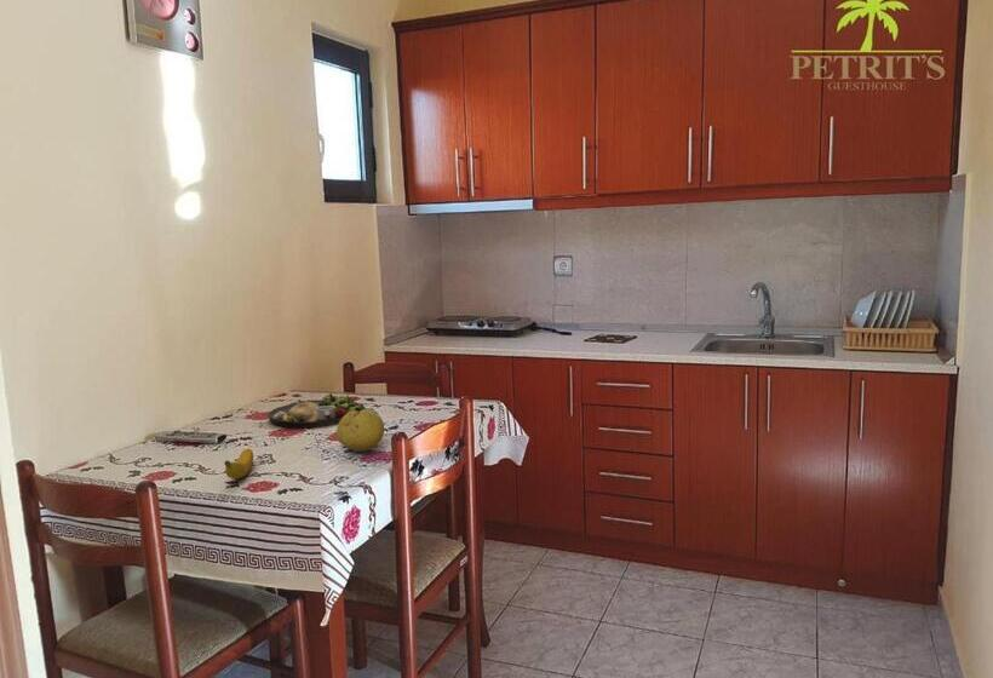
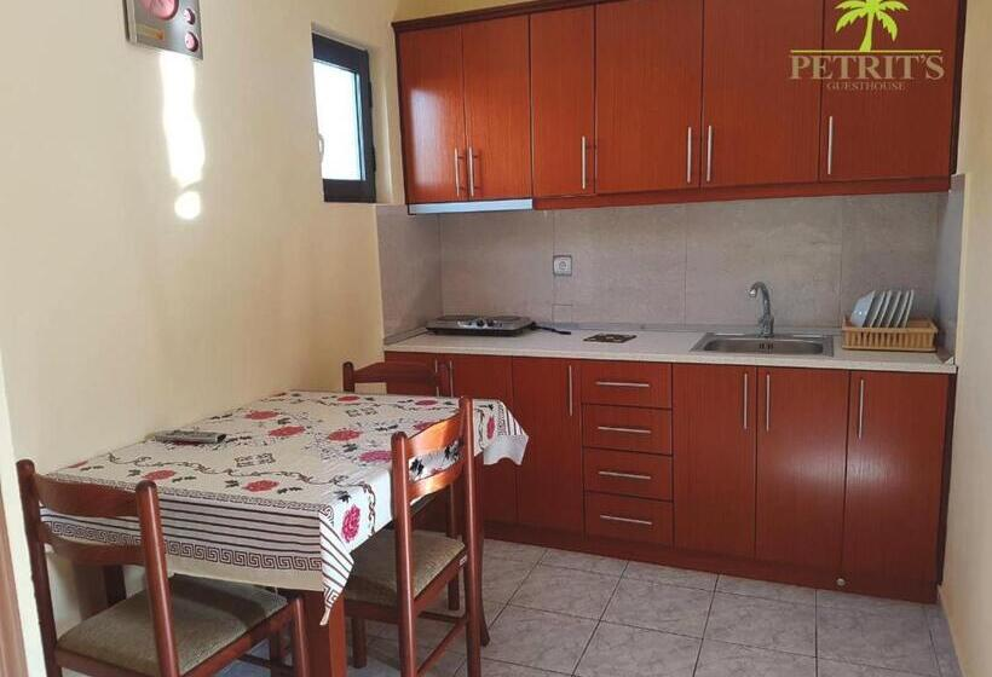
- banana (239, 462)
- fruit (361, 430)
- dinner plate (316, 404)
